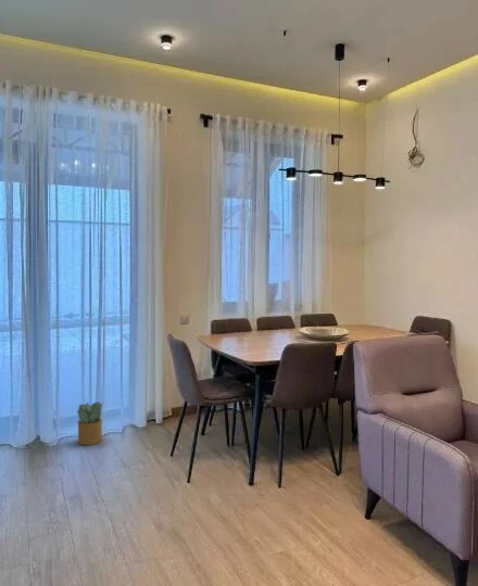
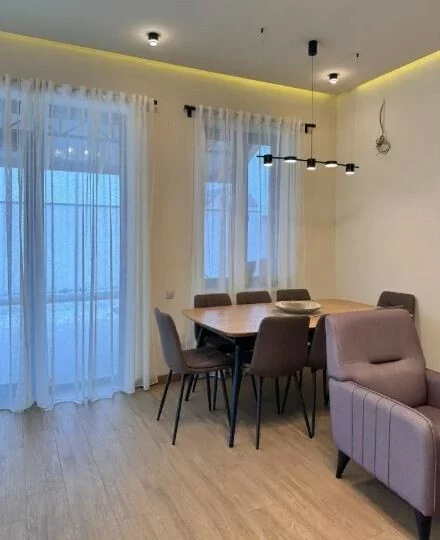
- potted plant (88, 422)
